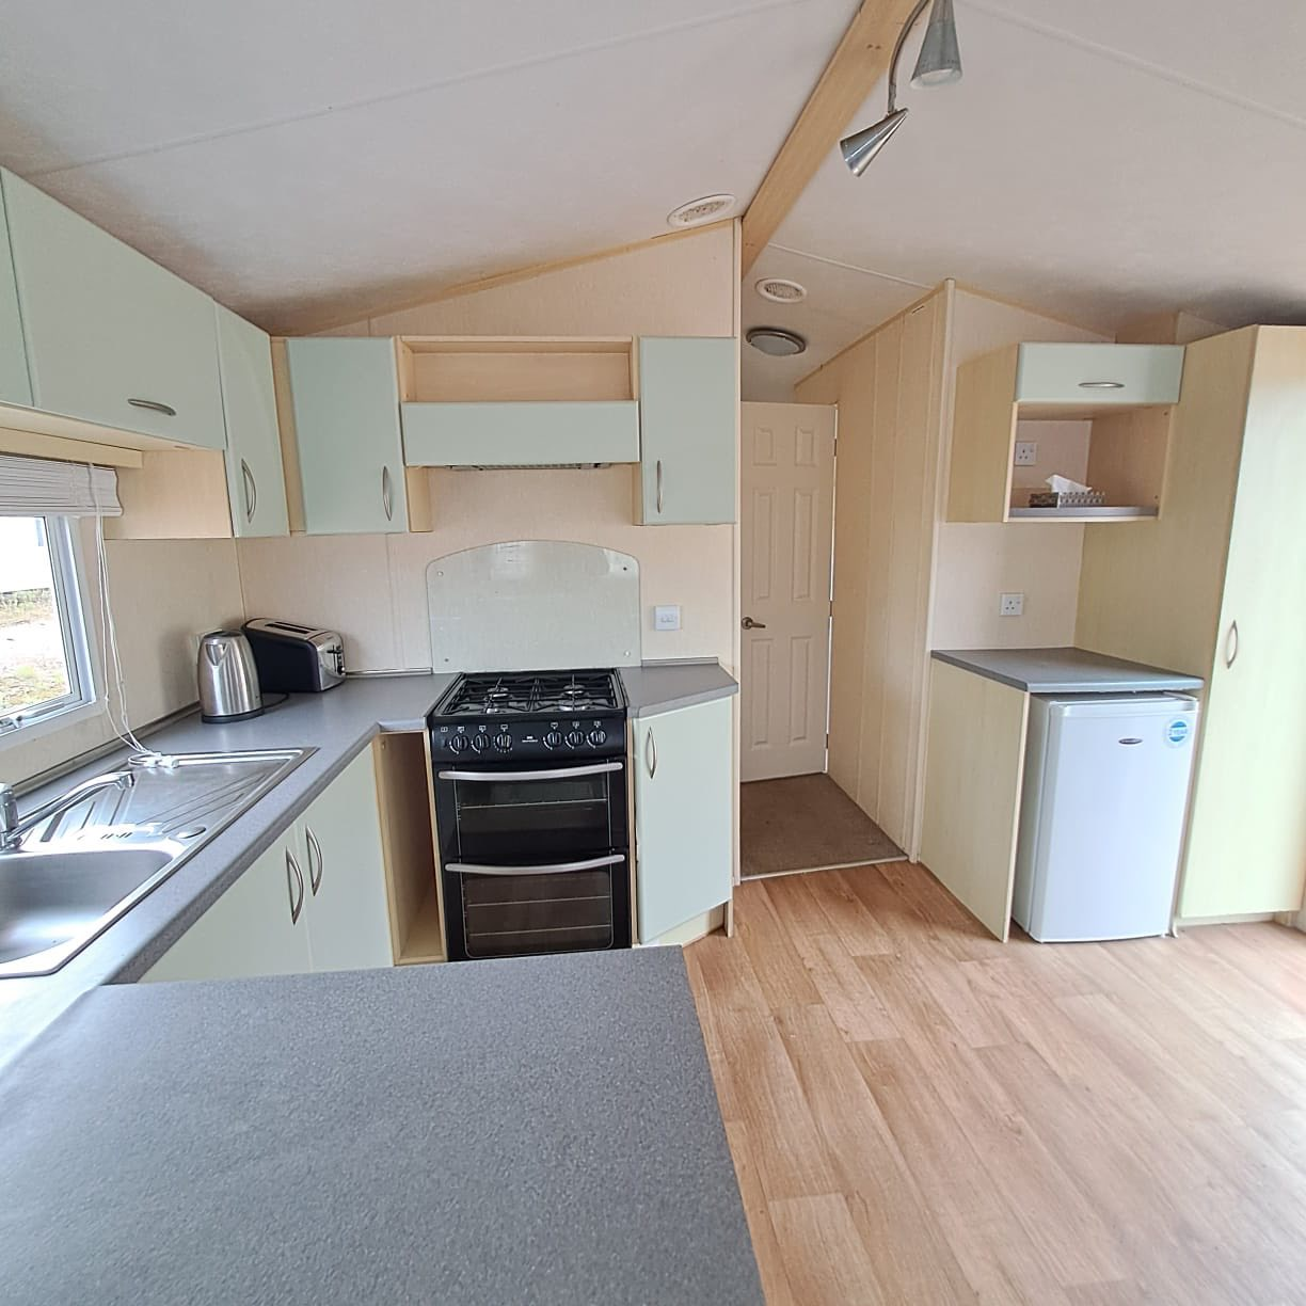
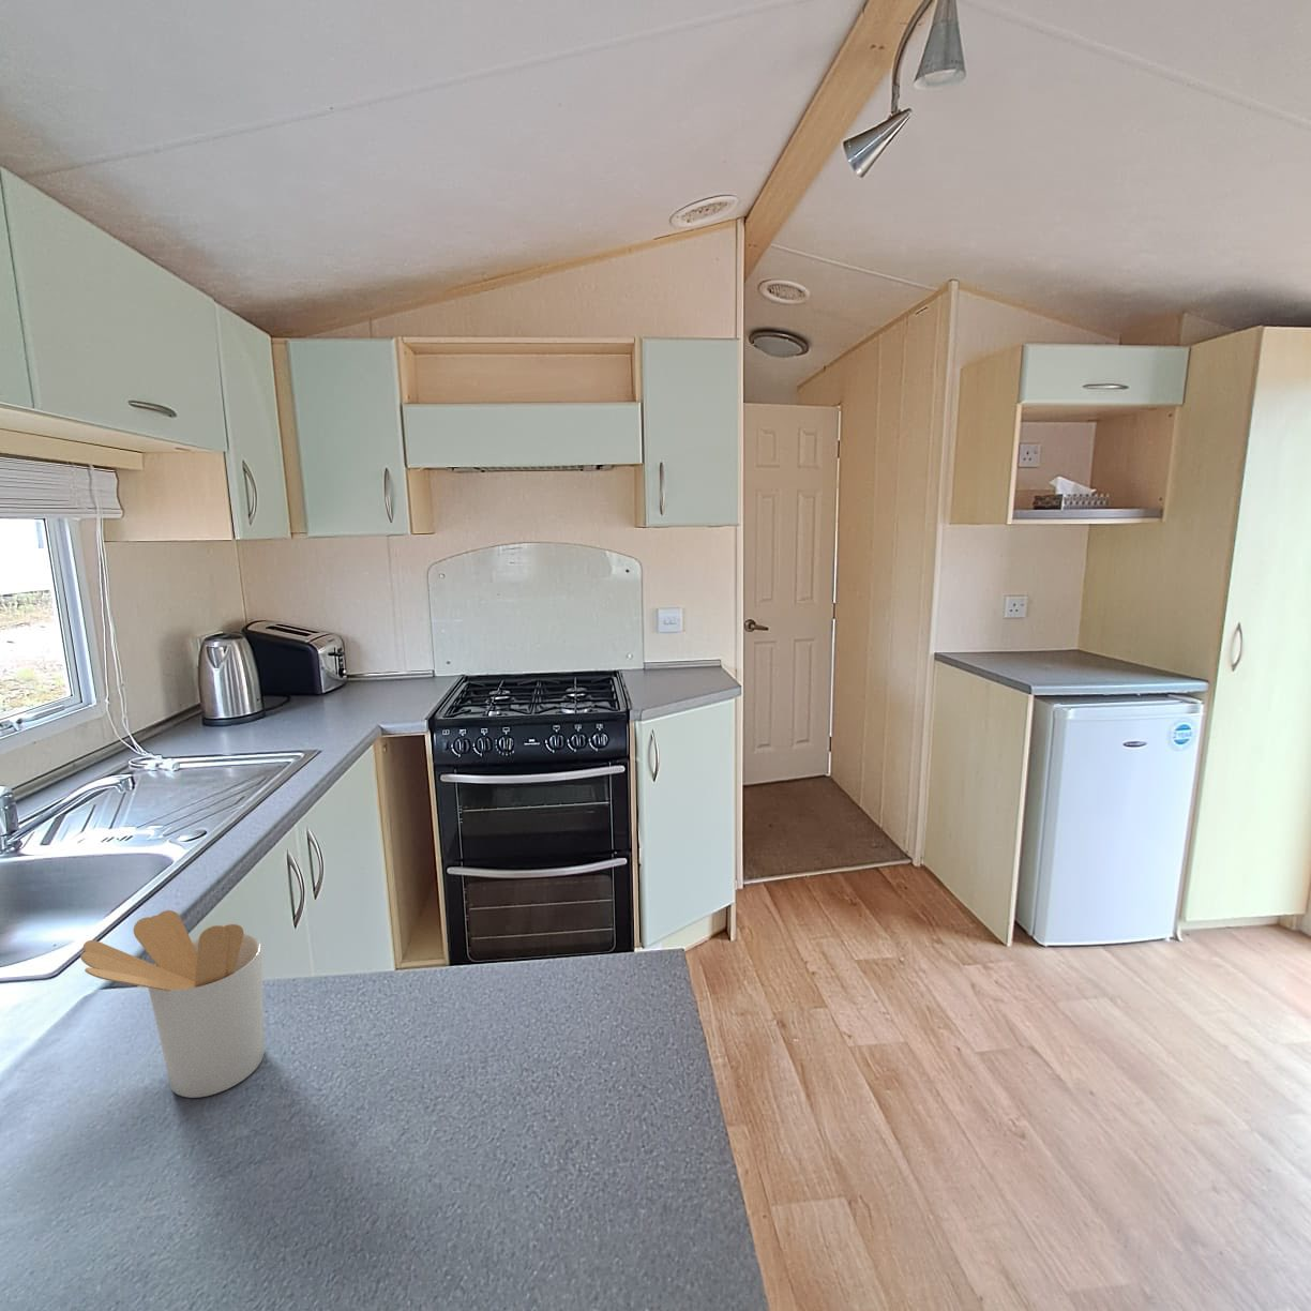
+ utensil holder (180, 1000)
